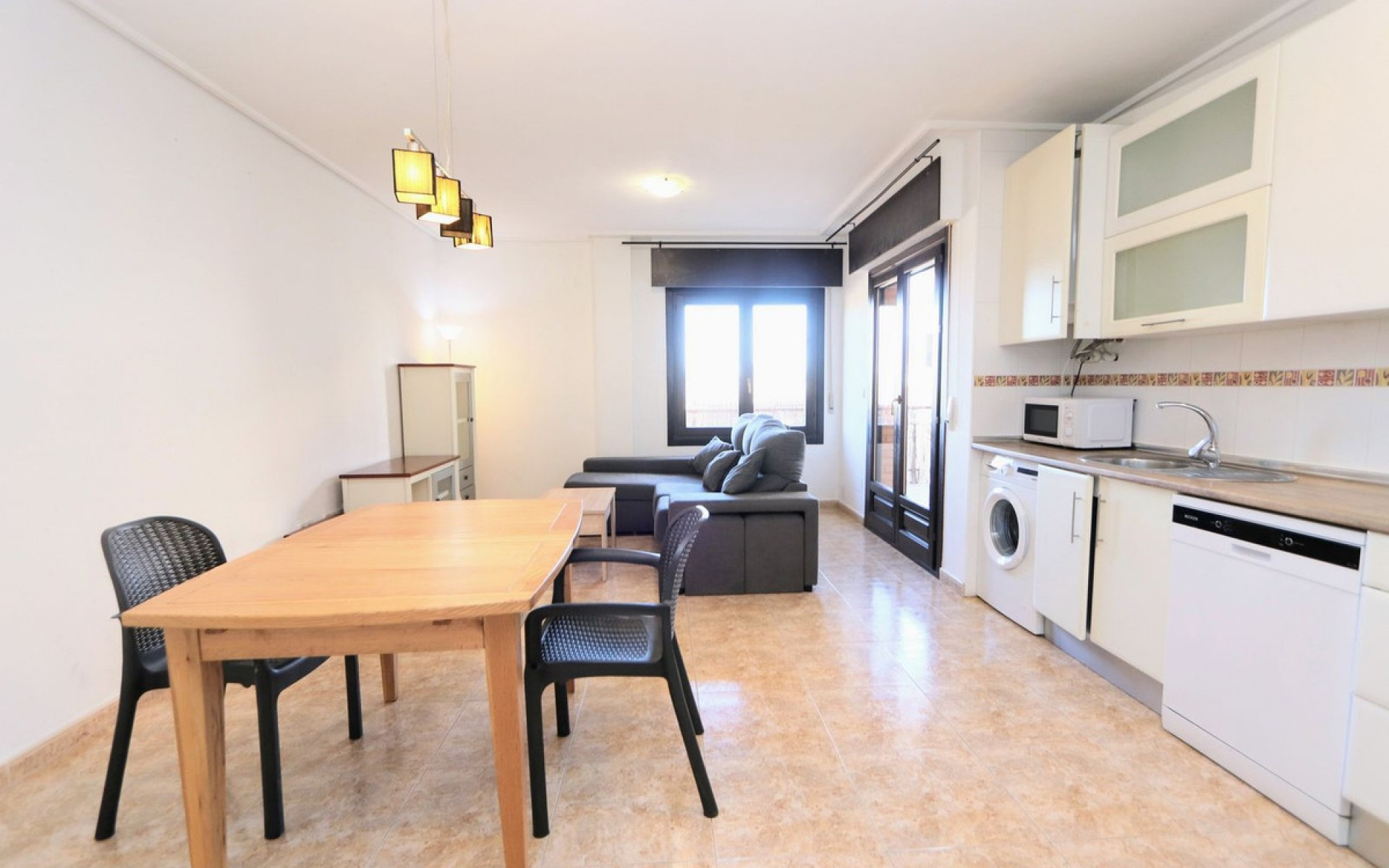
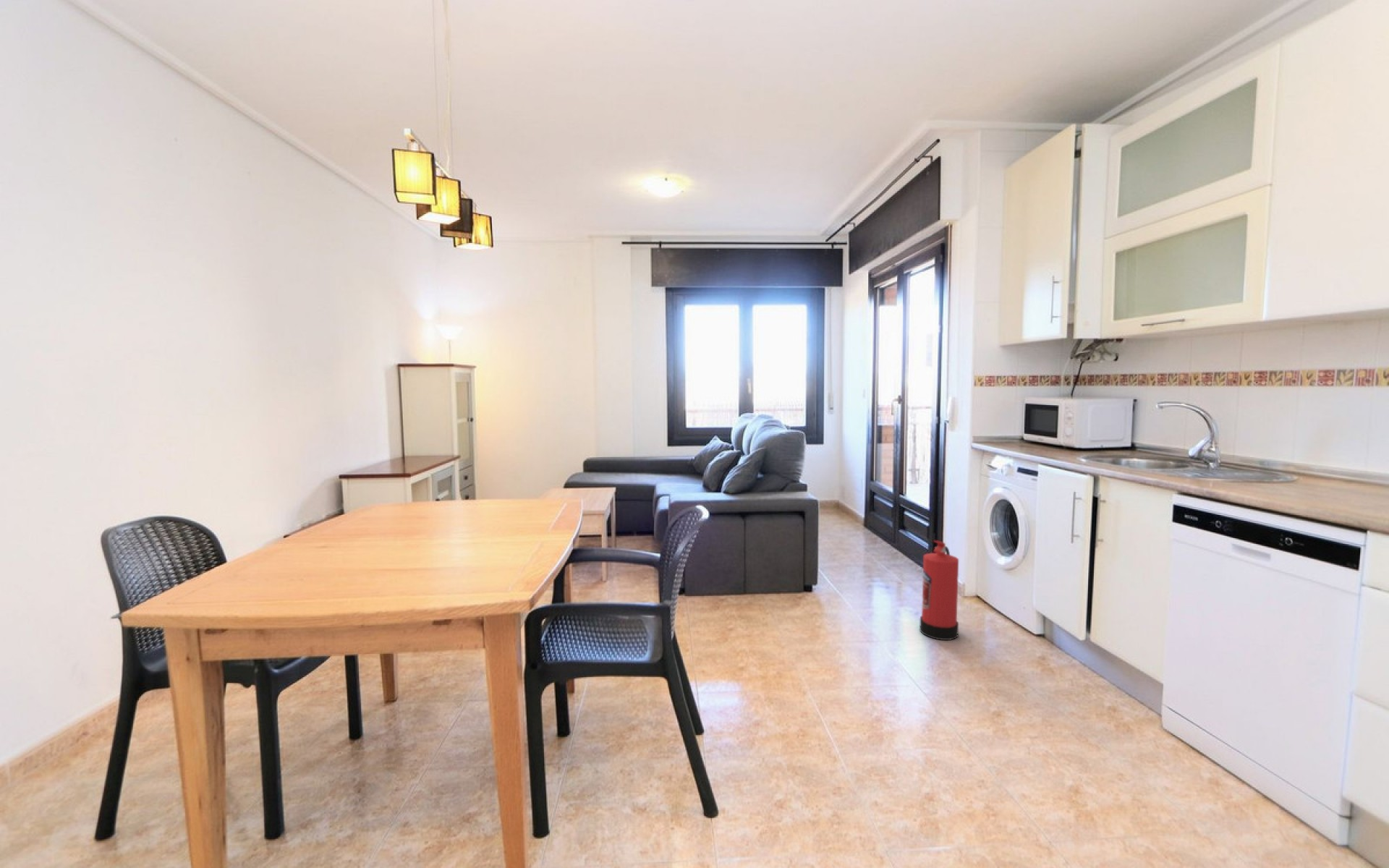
+ fire extinguisher (942, 582)
